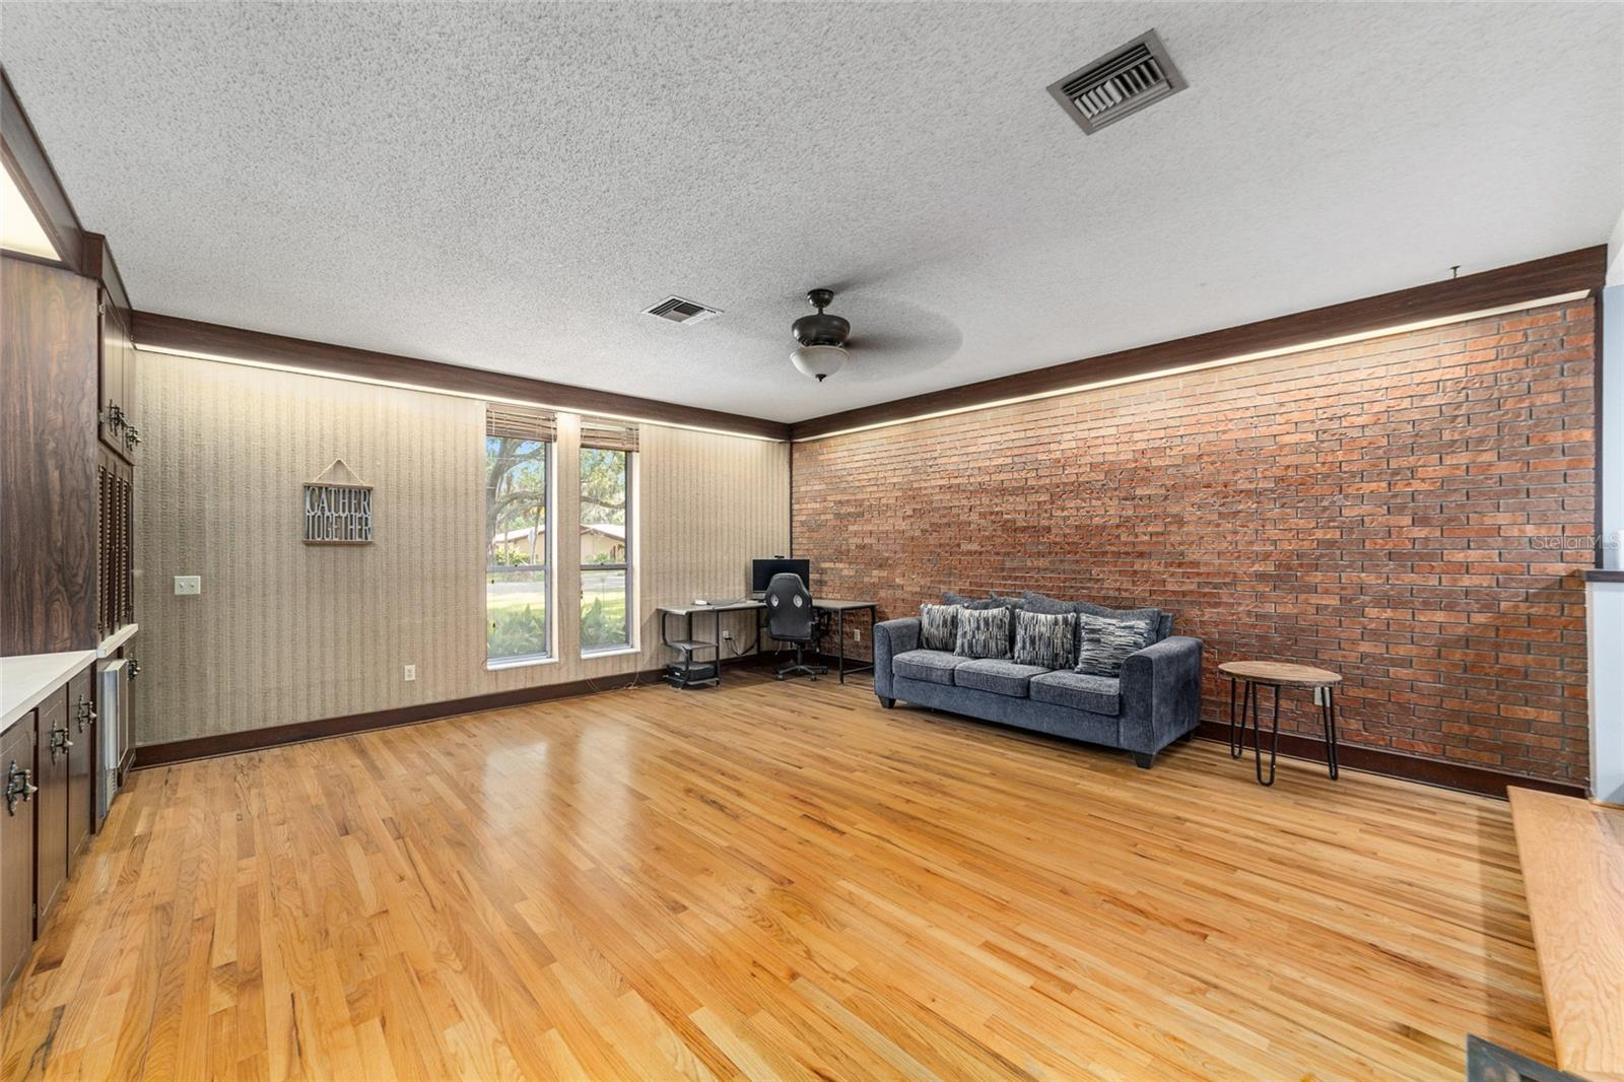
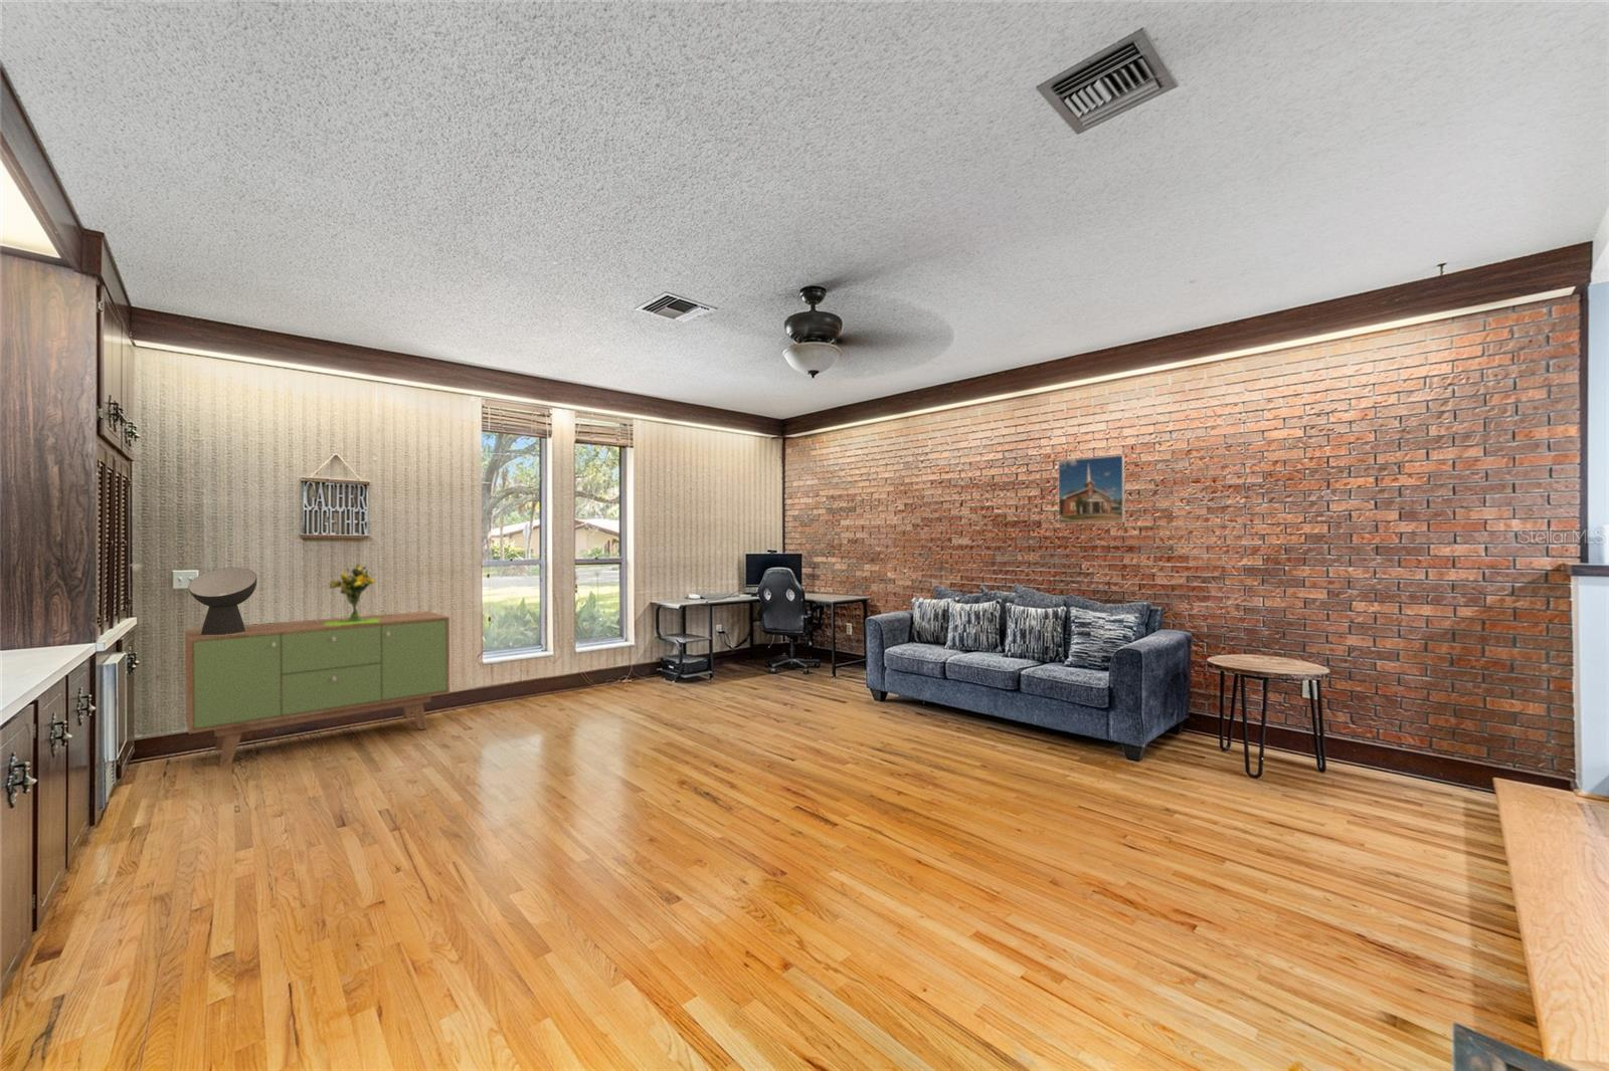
+ sideboard (325, 680)
+ bouquet (351, 592)
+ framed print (1090, 490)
+ table lamp (243, 598)
